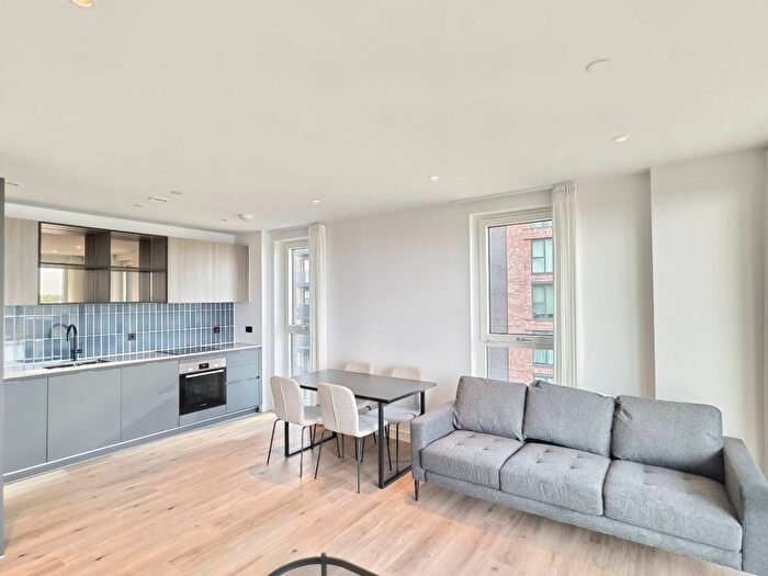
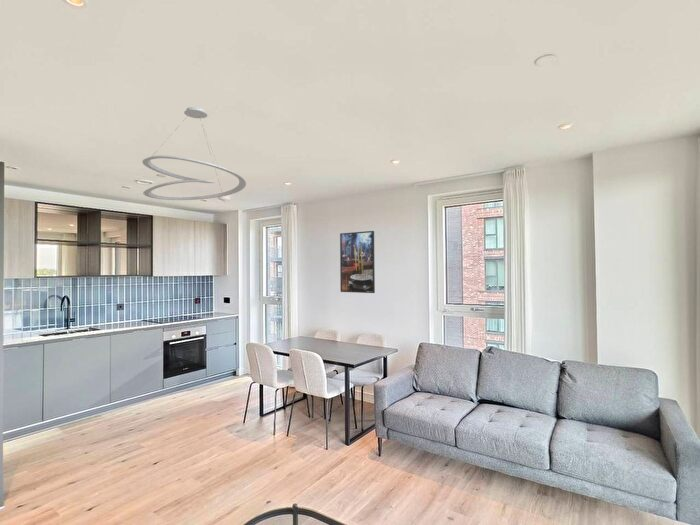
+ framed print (356, 262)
+ ceiling light fixture (193, 159)
